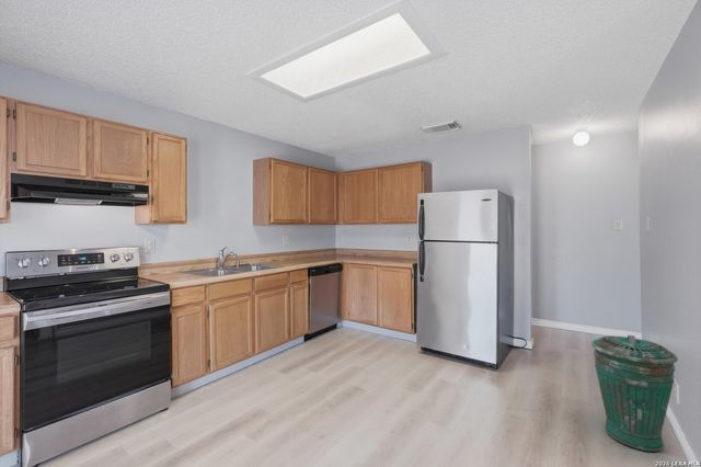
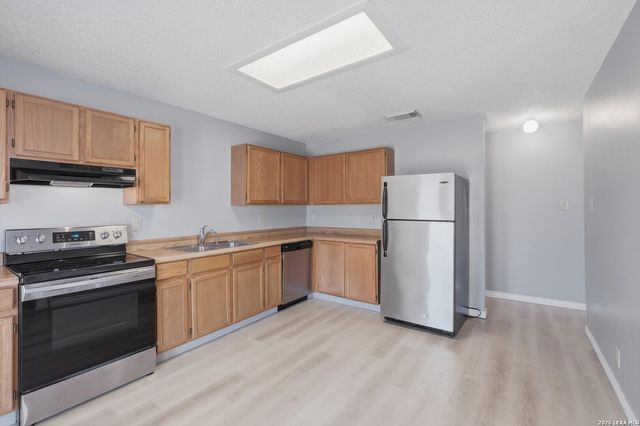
- trash can (632, 386)
